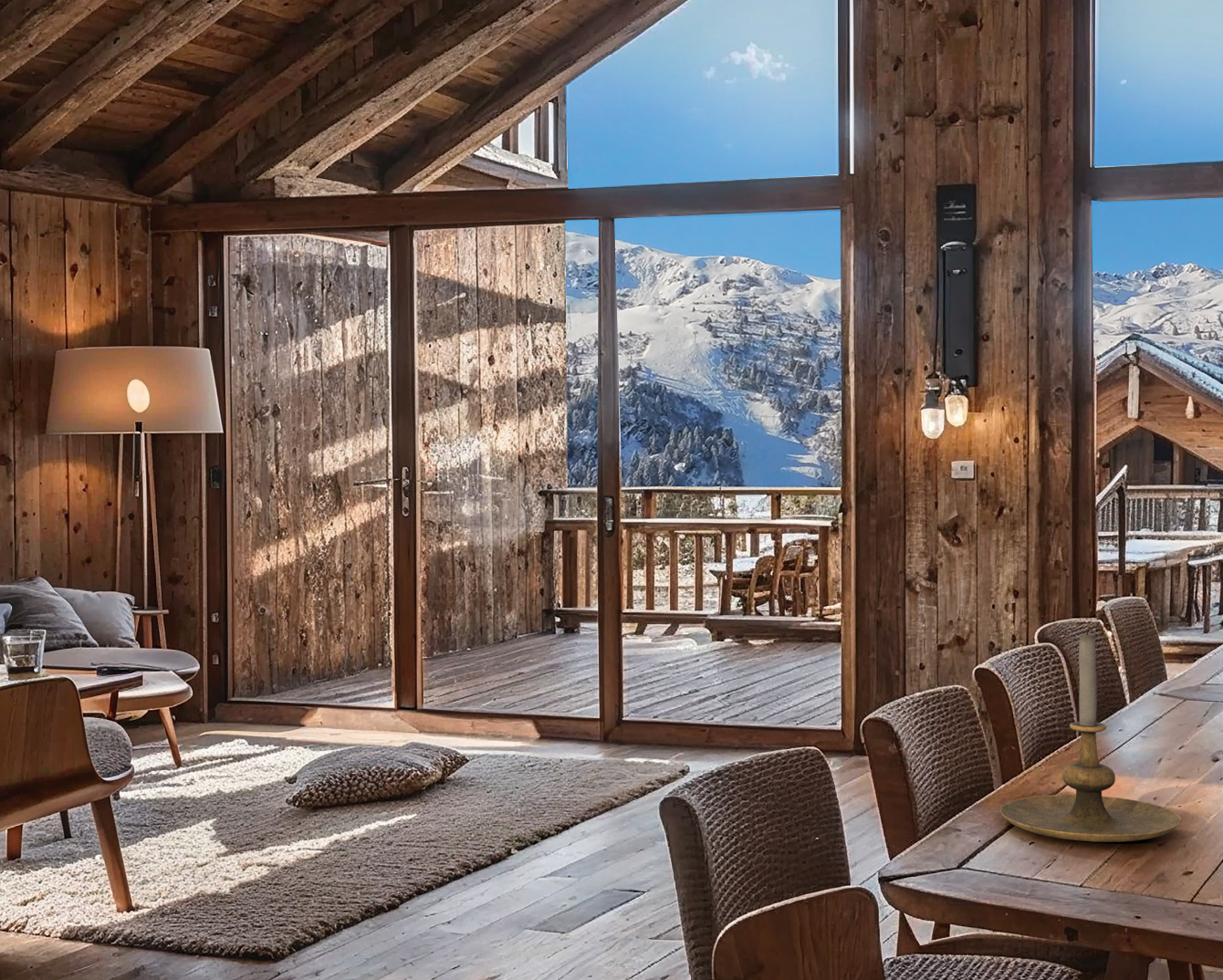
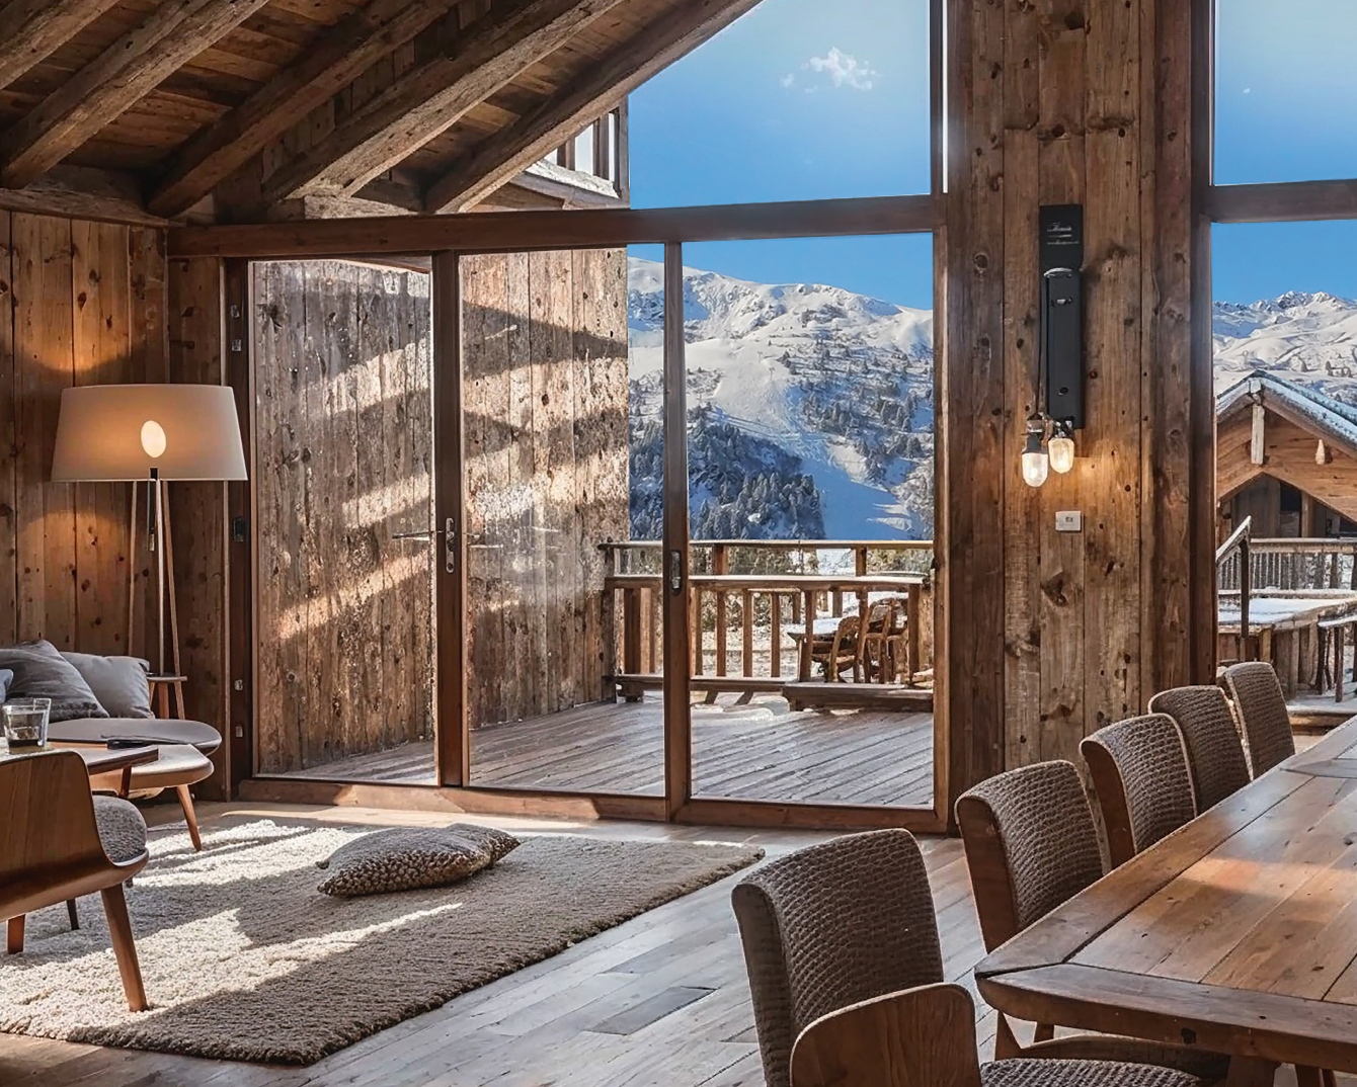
- candle holder (1088, 728)
